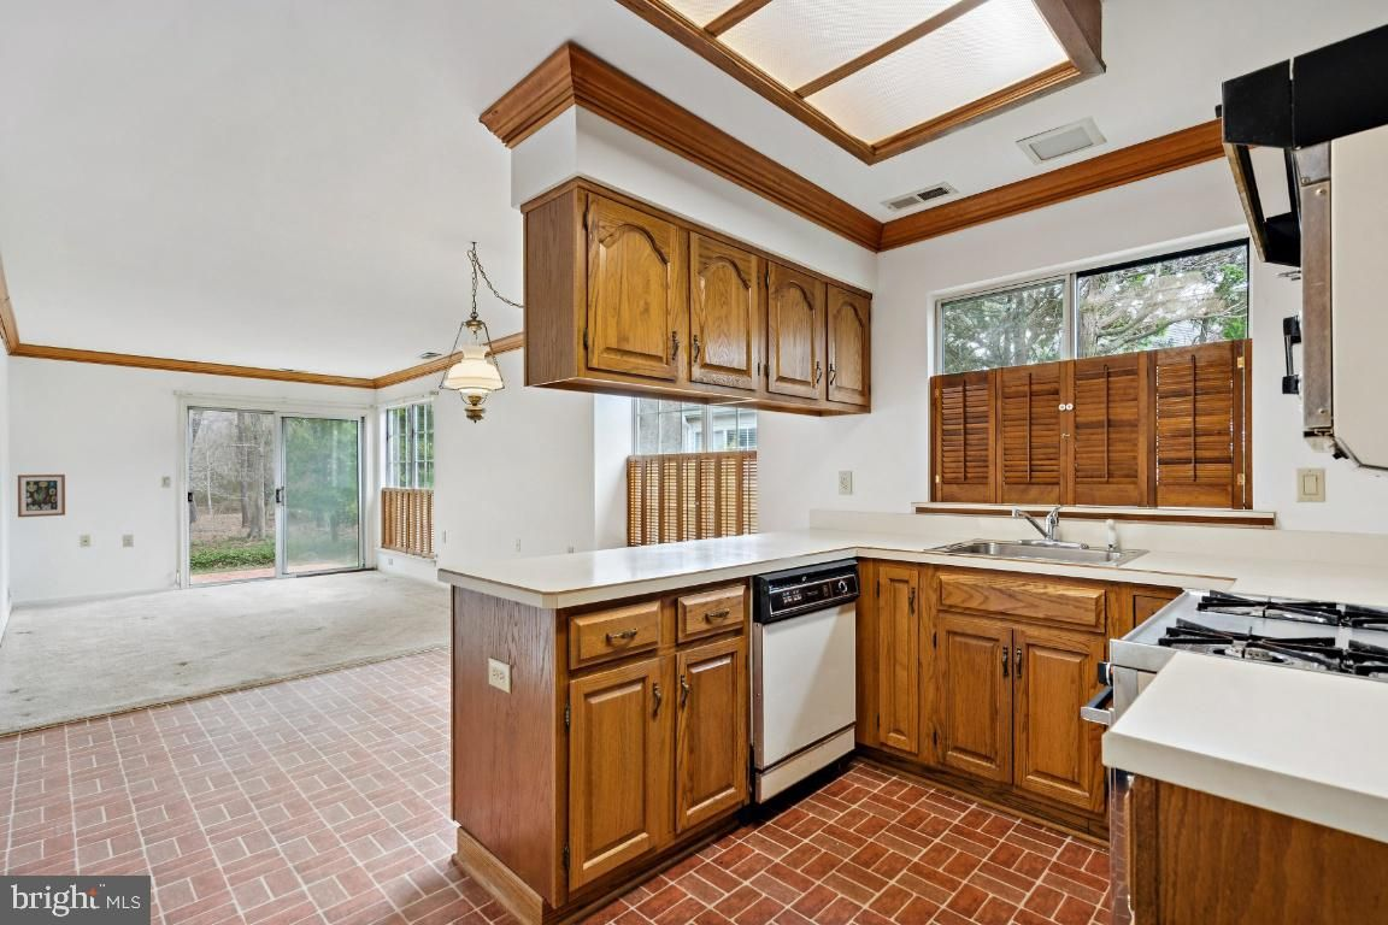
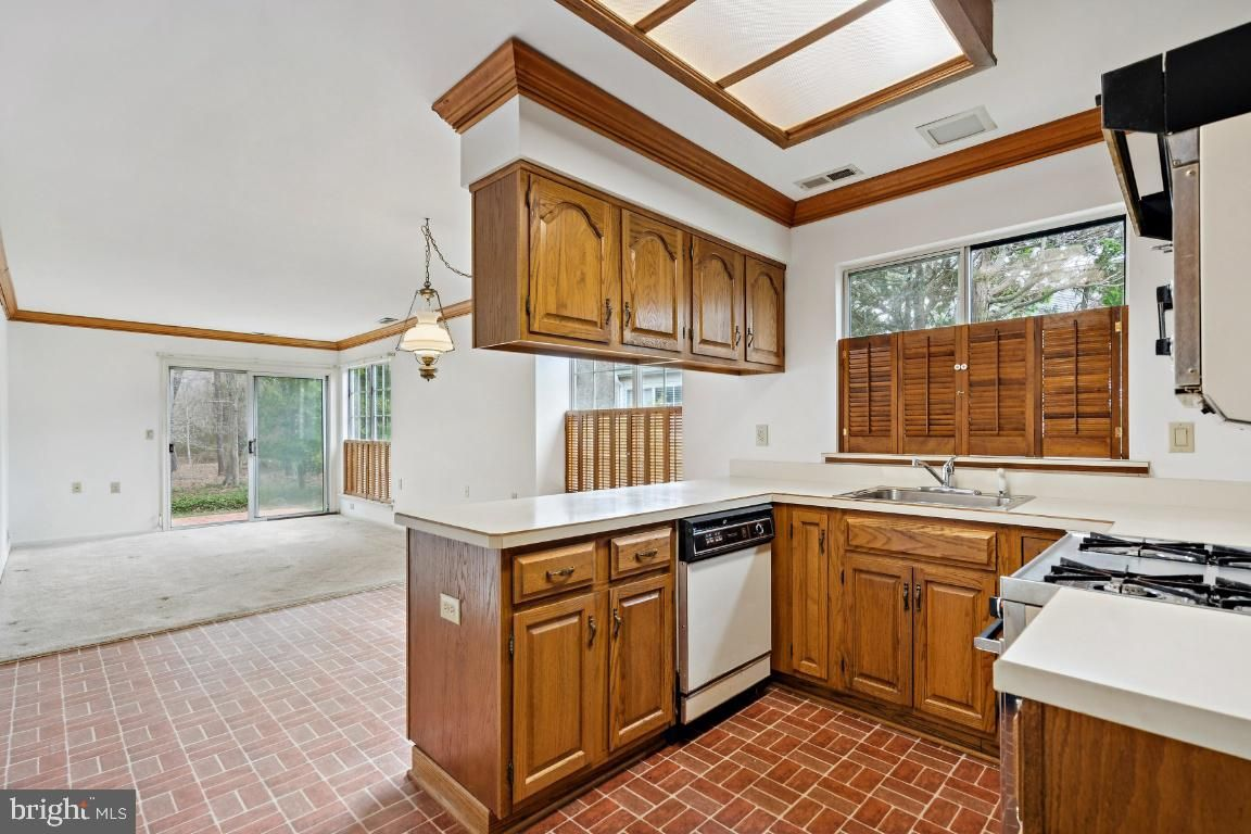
- wall art (41, 495)
